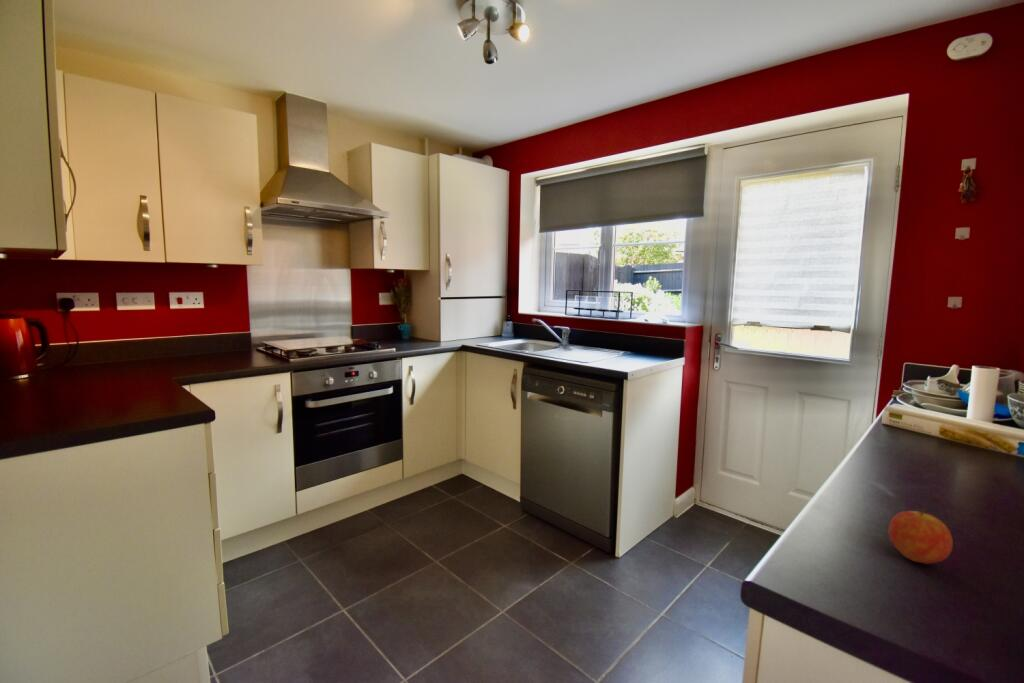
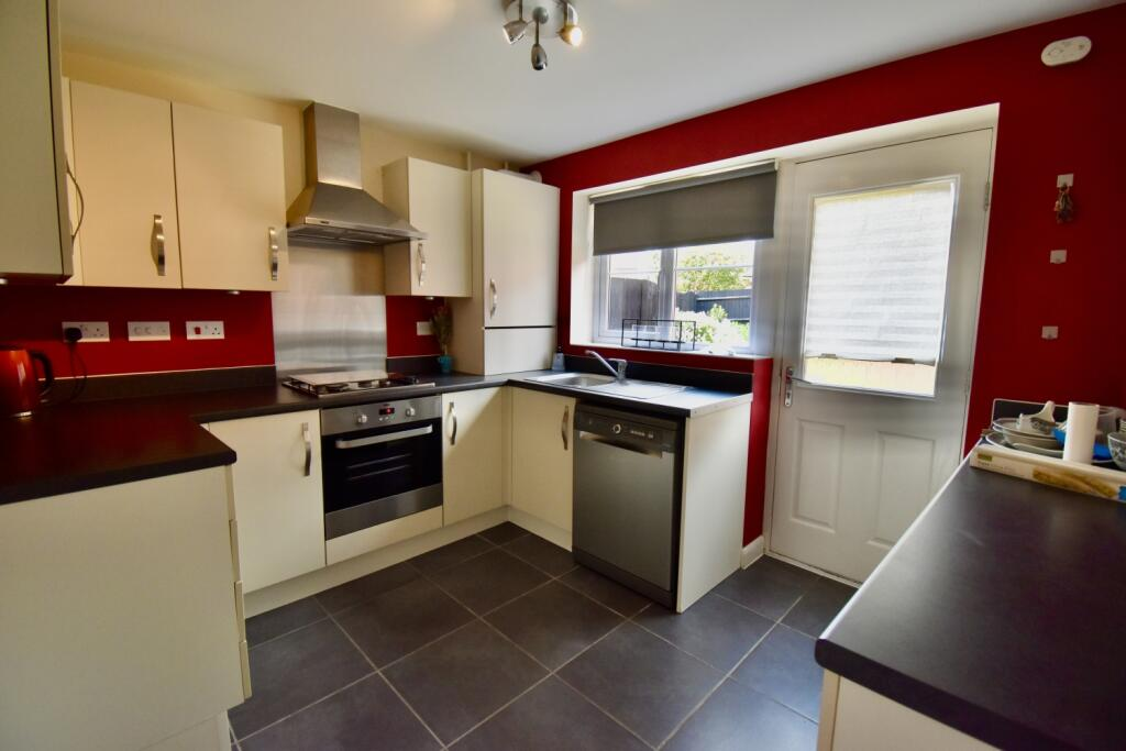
- fruit (919, 533)
